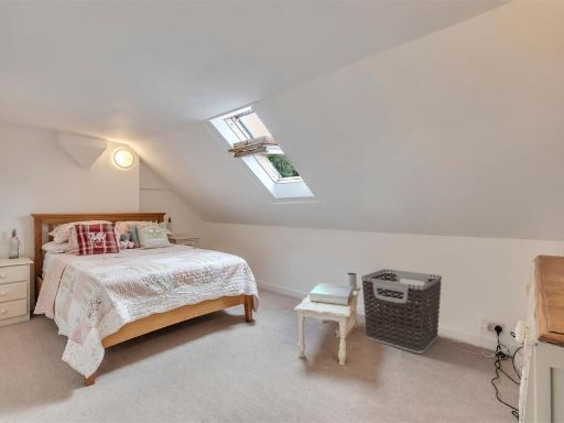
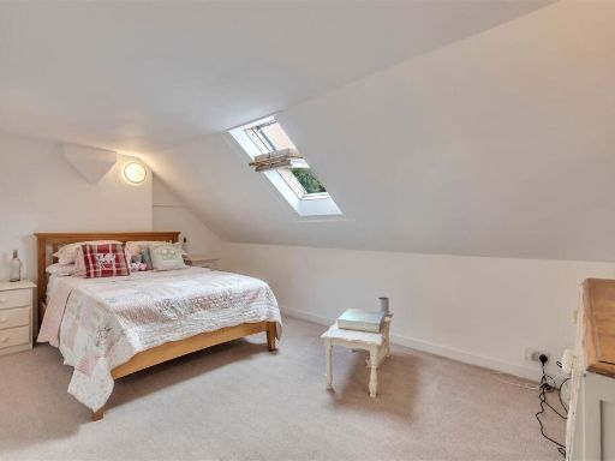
- clothes hamper (401, 306)
